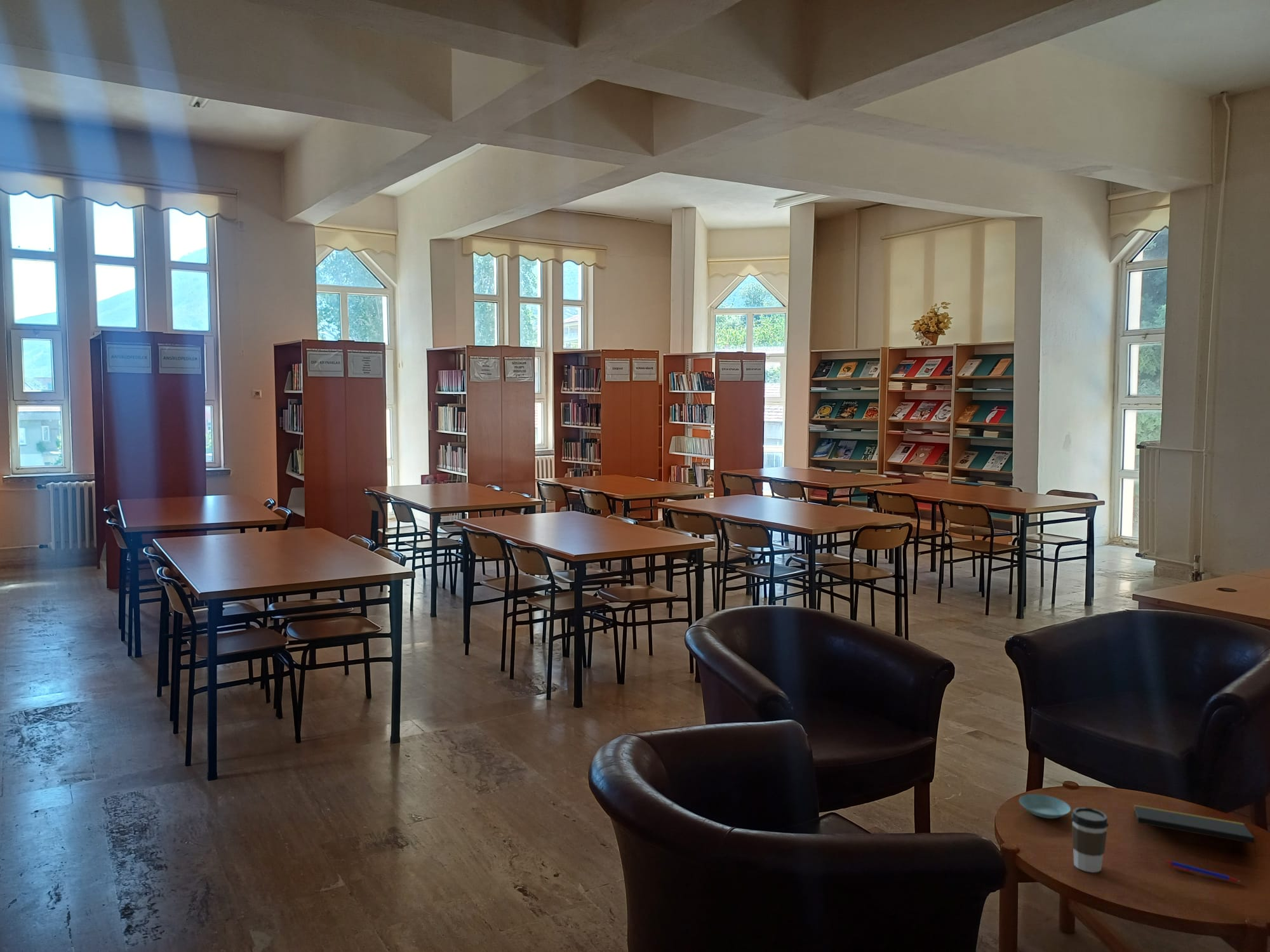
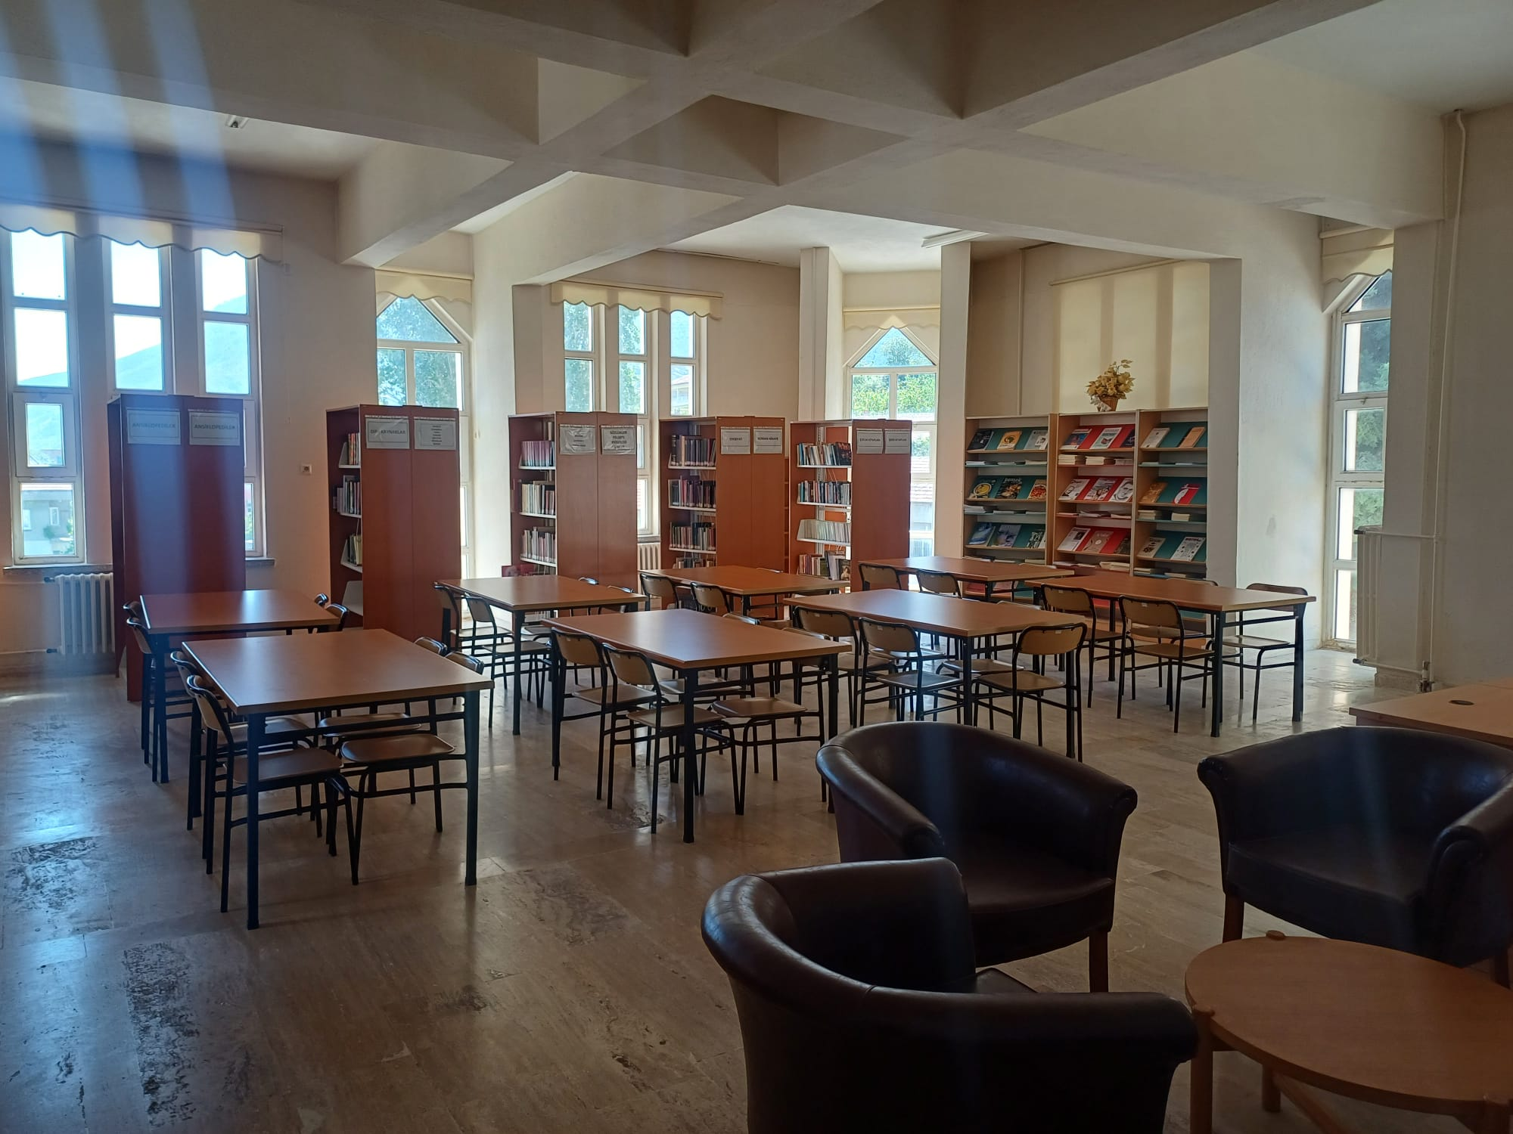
- notepad (1191, 823)
- coffee cup (1088, 840)
- saucer (1044, 808)
- pen (1201, 871)
